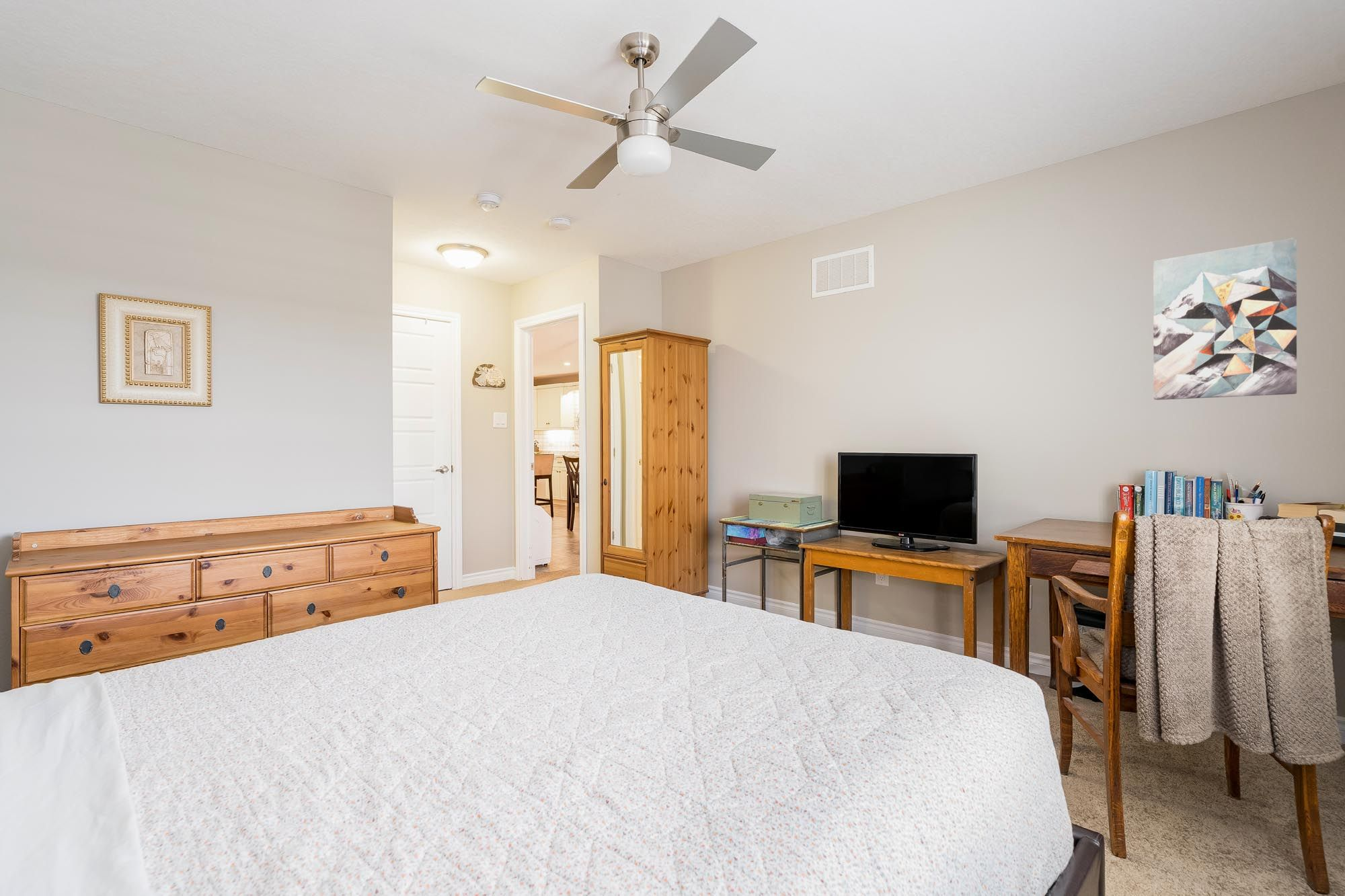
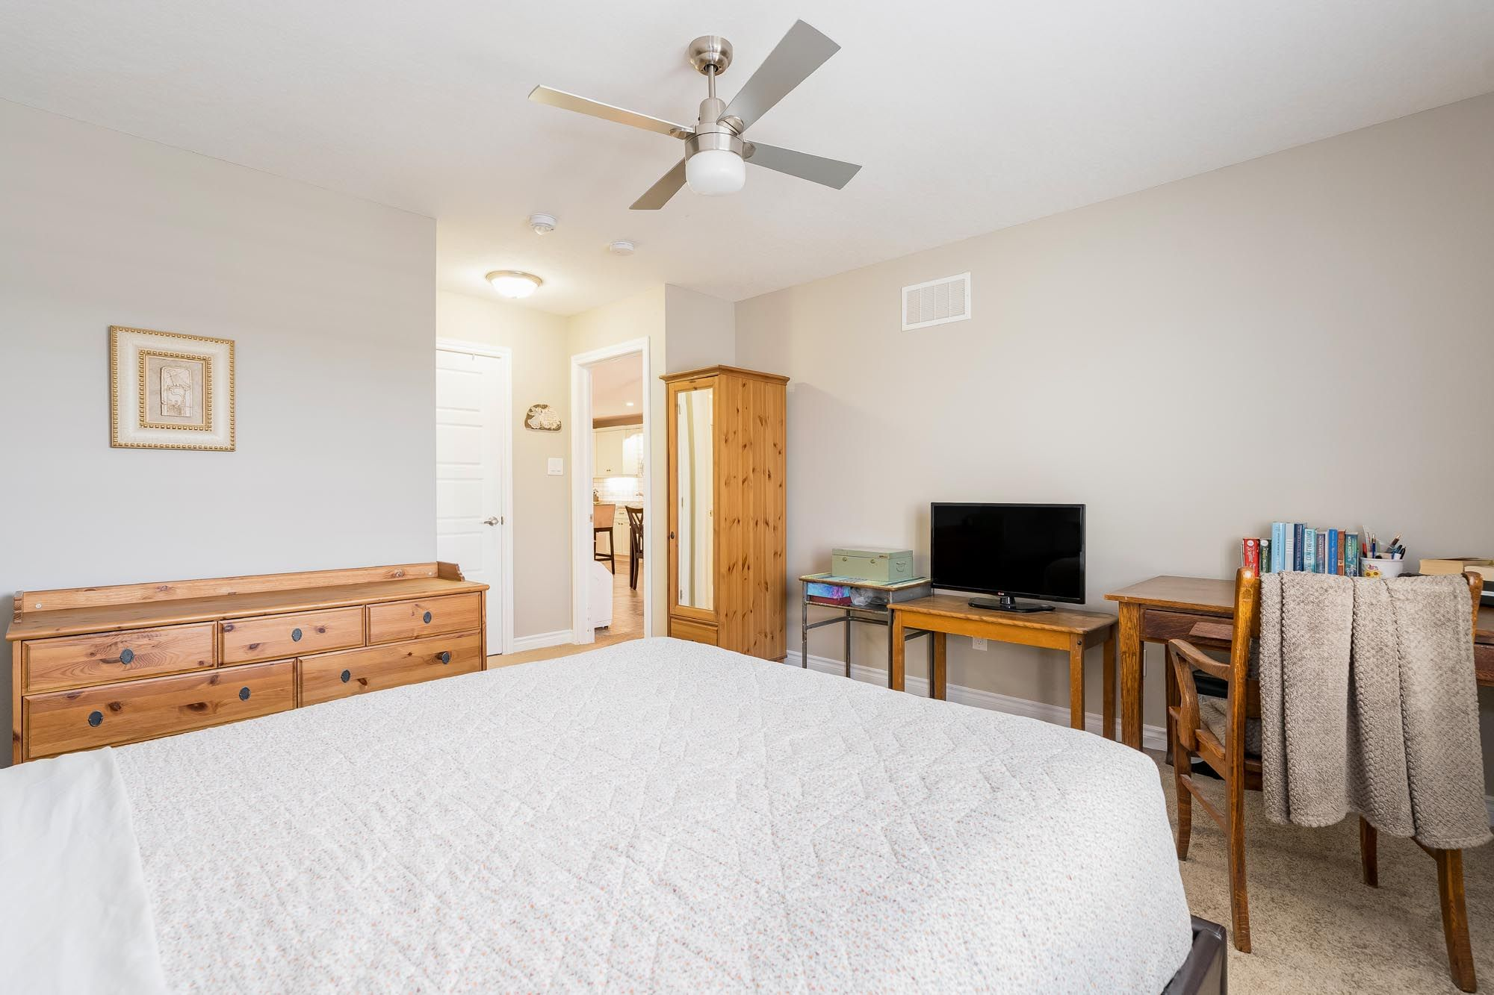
- wall art (1221, 323)
